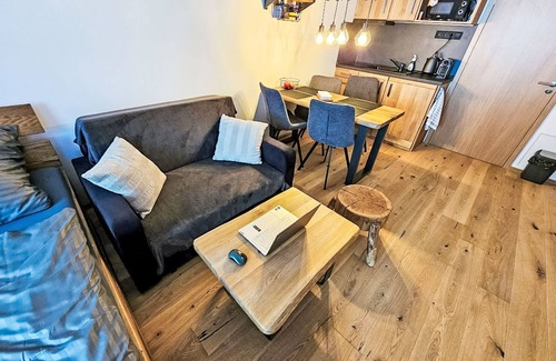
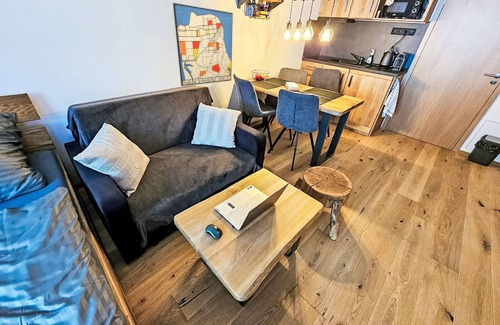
+ wall art (207, 48)
